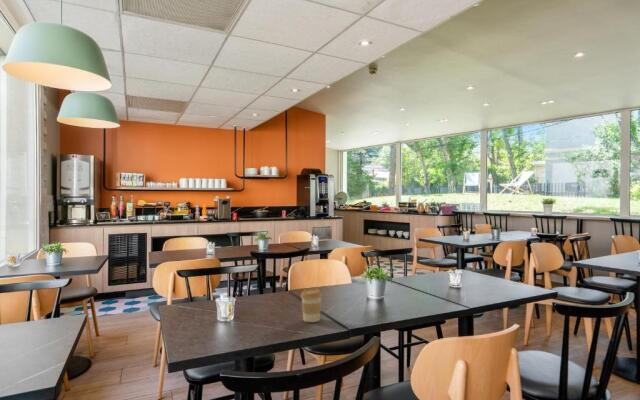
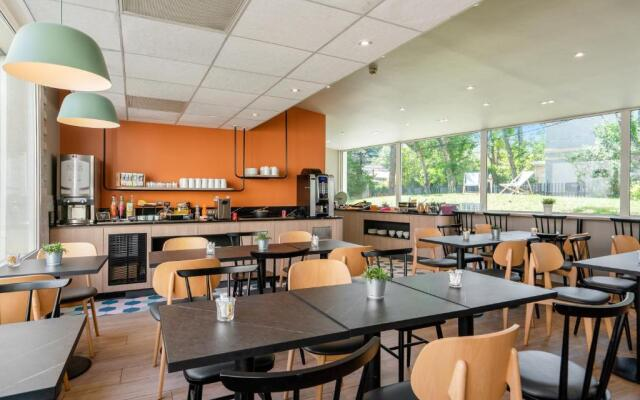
- coffee cup (311, 304)
